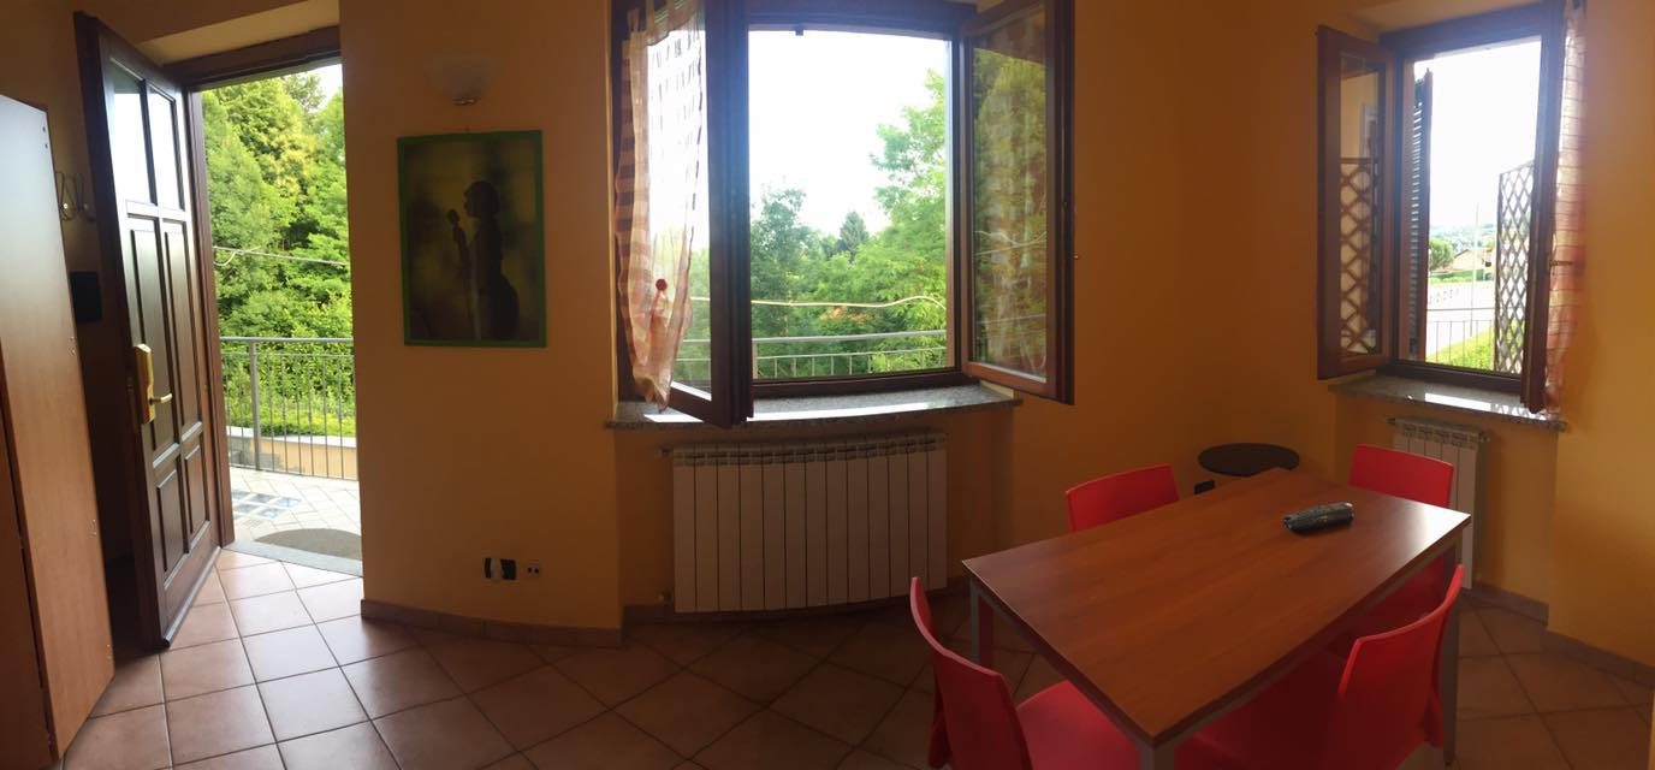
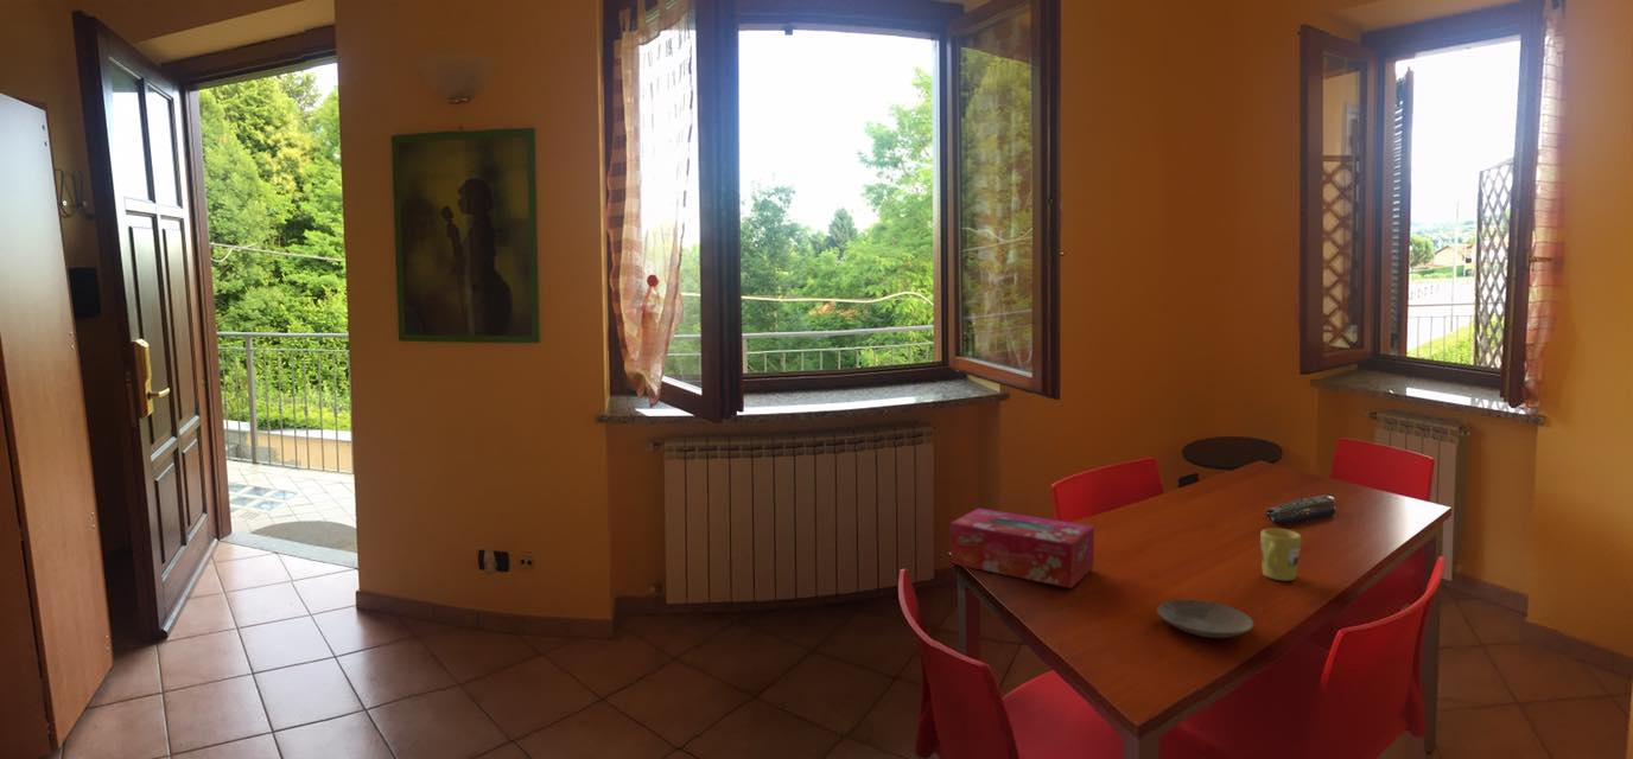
+ tissue box (1021, 544)
+ plate (1203, 621)
+ mug (1277, 556)
